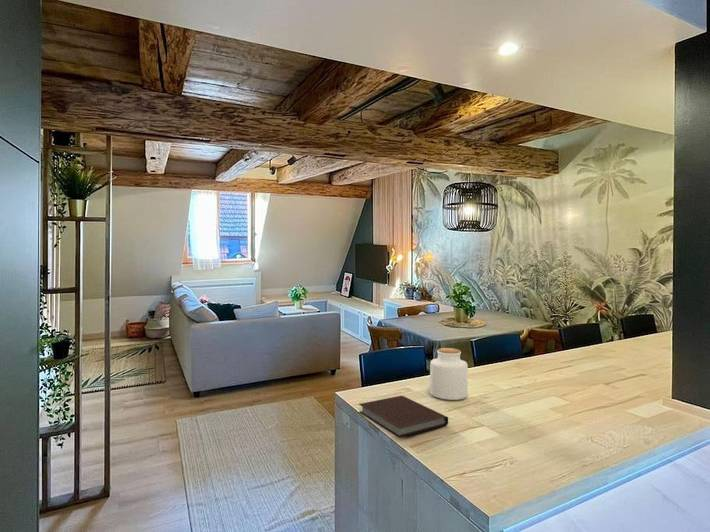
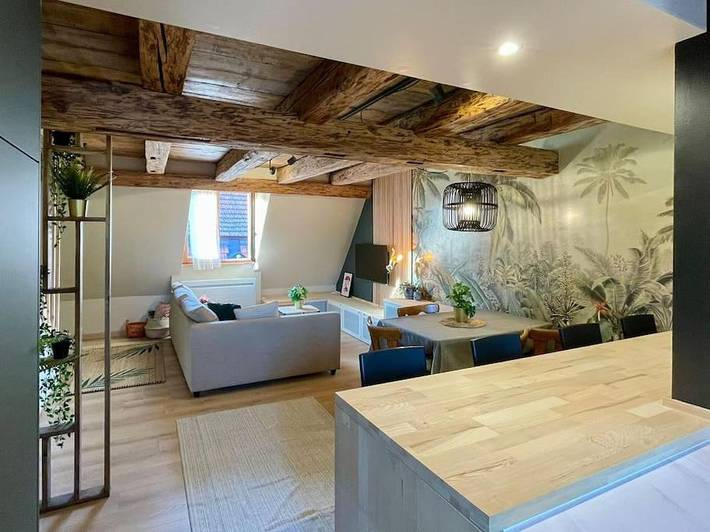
- notebook (401, 414)
- jar (448, 371)
